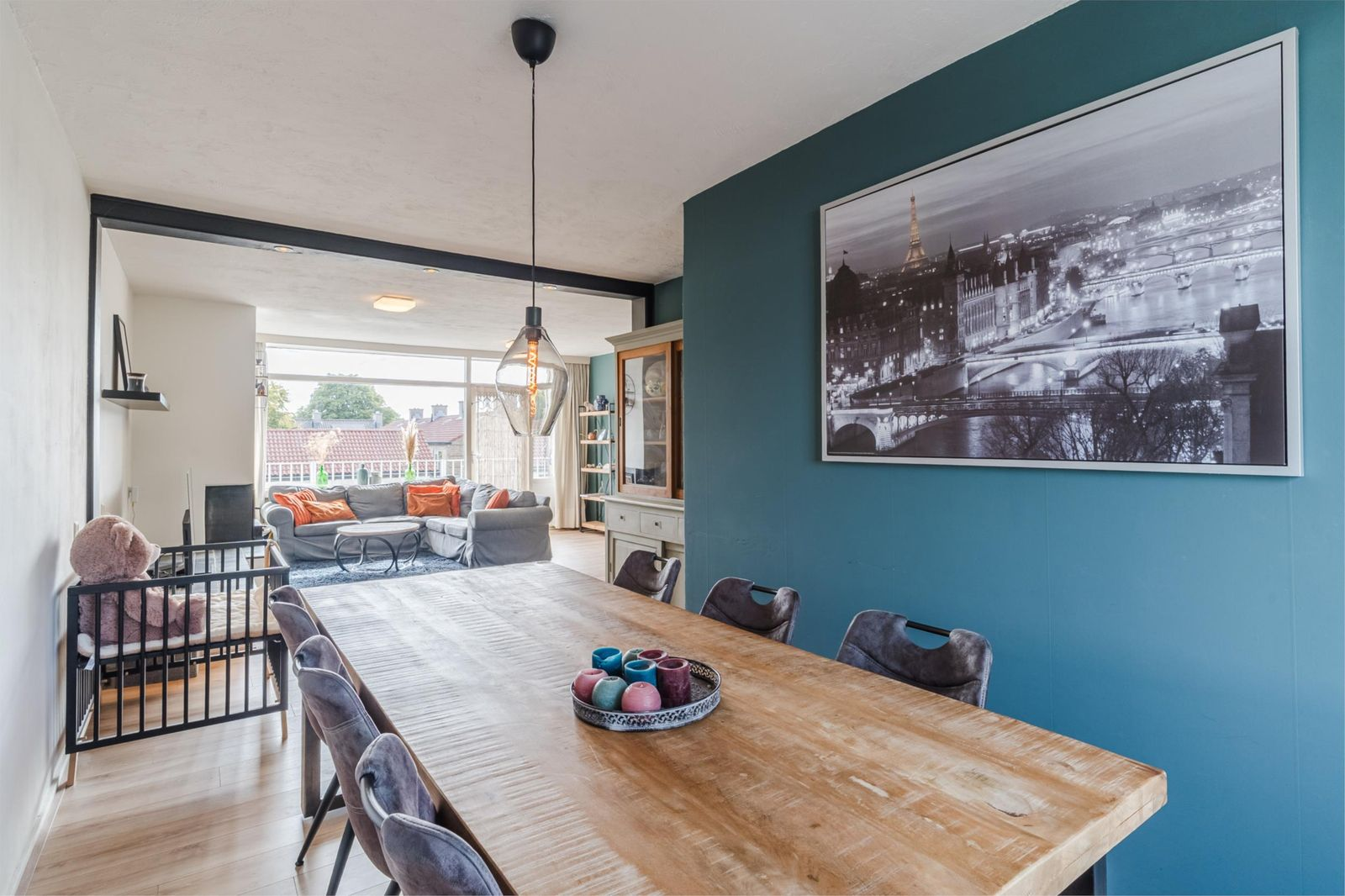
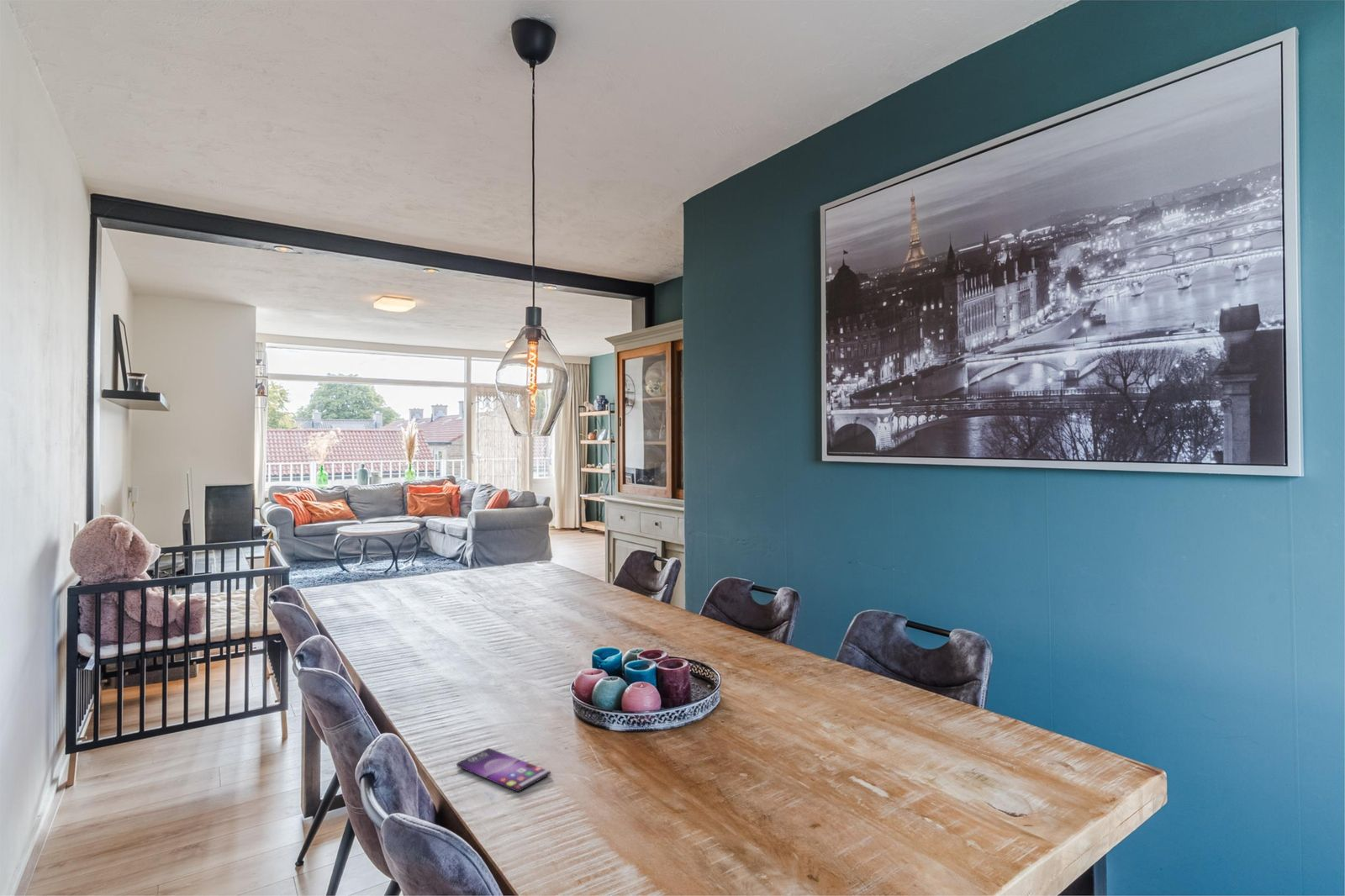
+ smartphone (503, 768)
